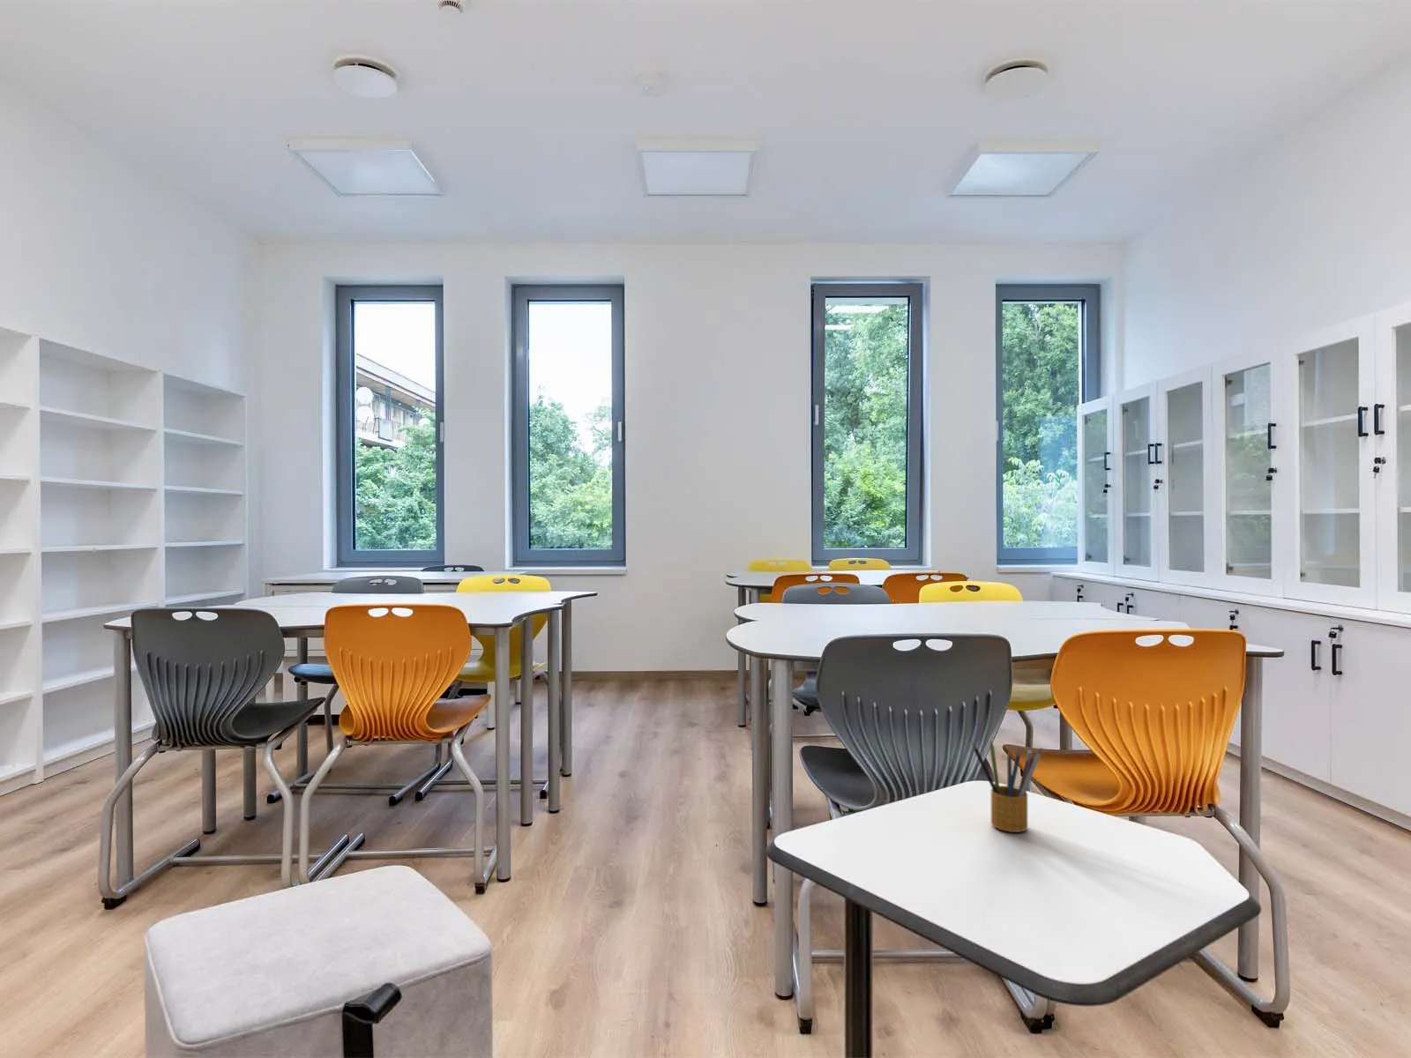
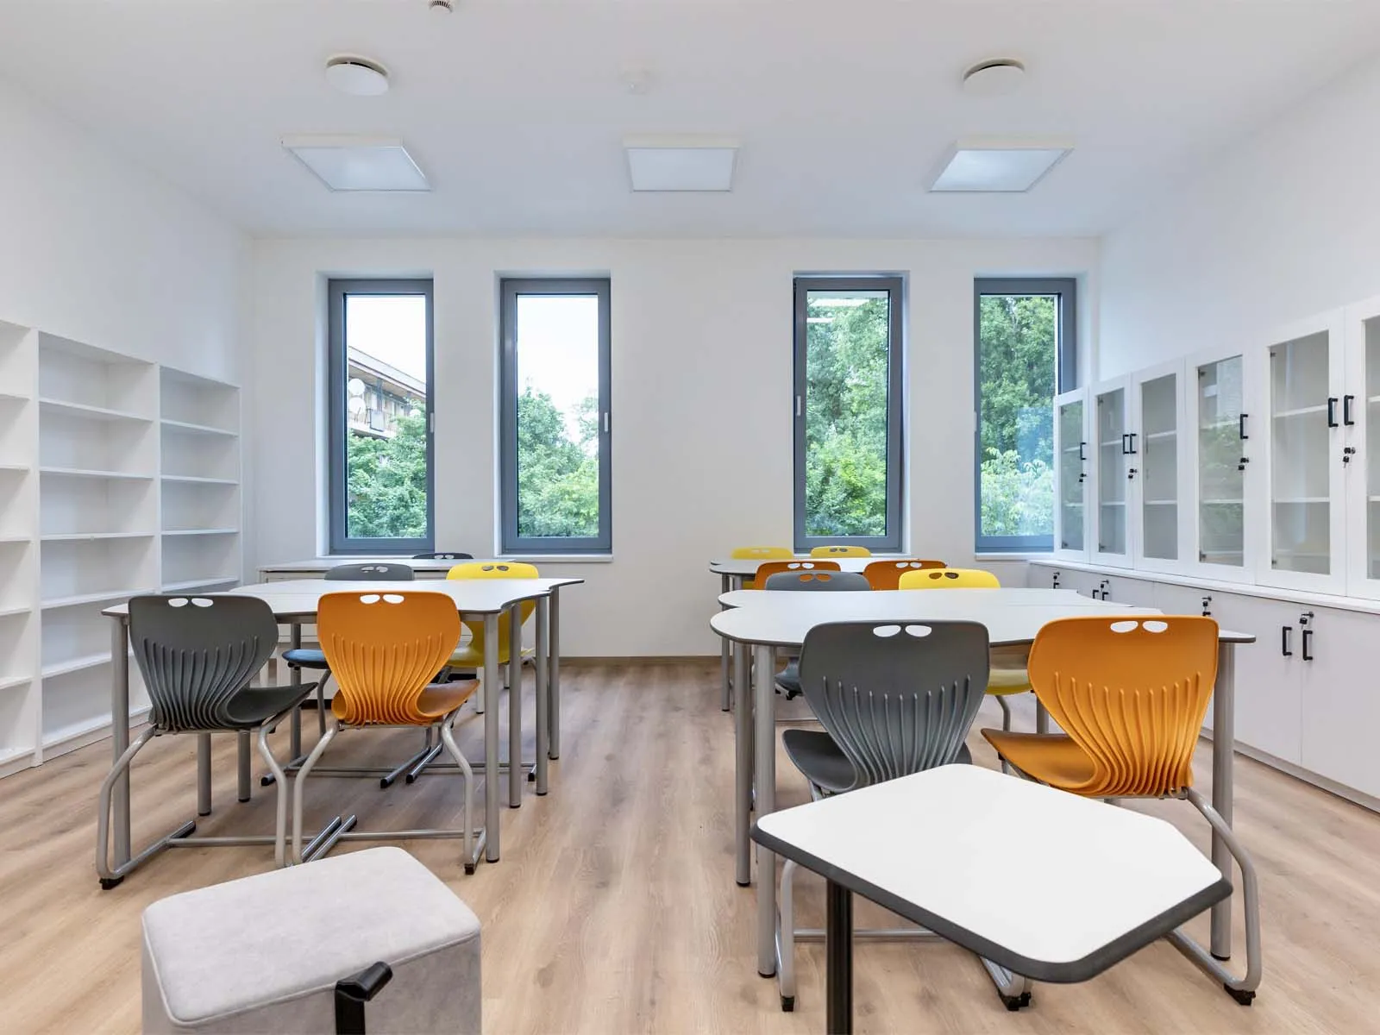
- pencil box (1007, 782)
